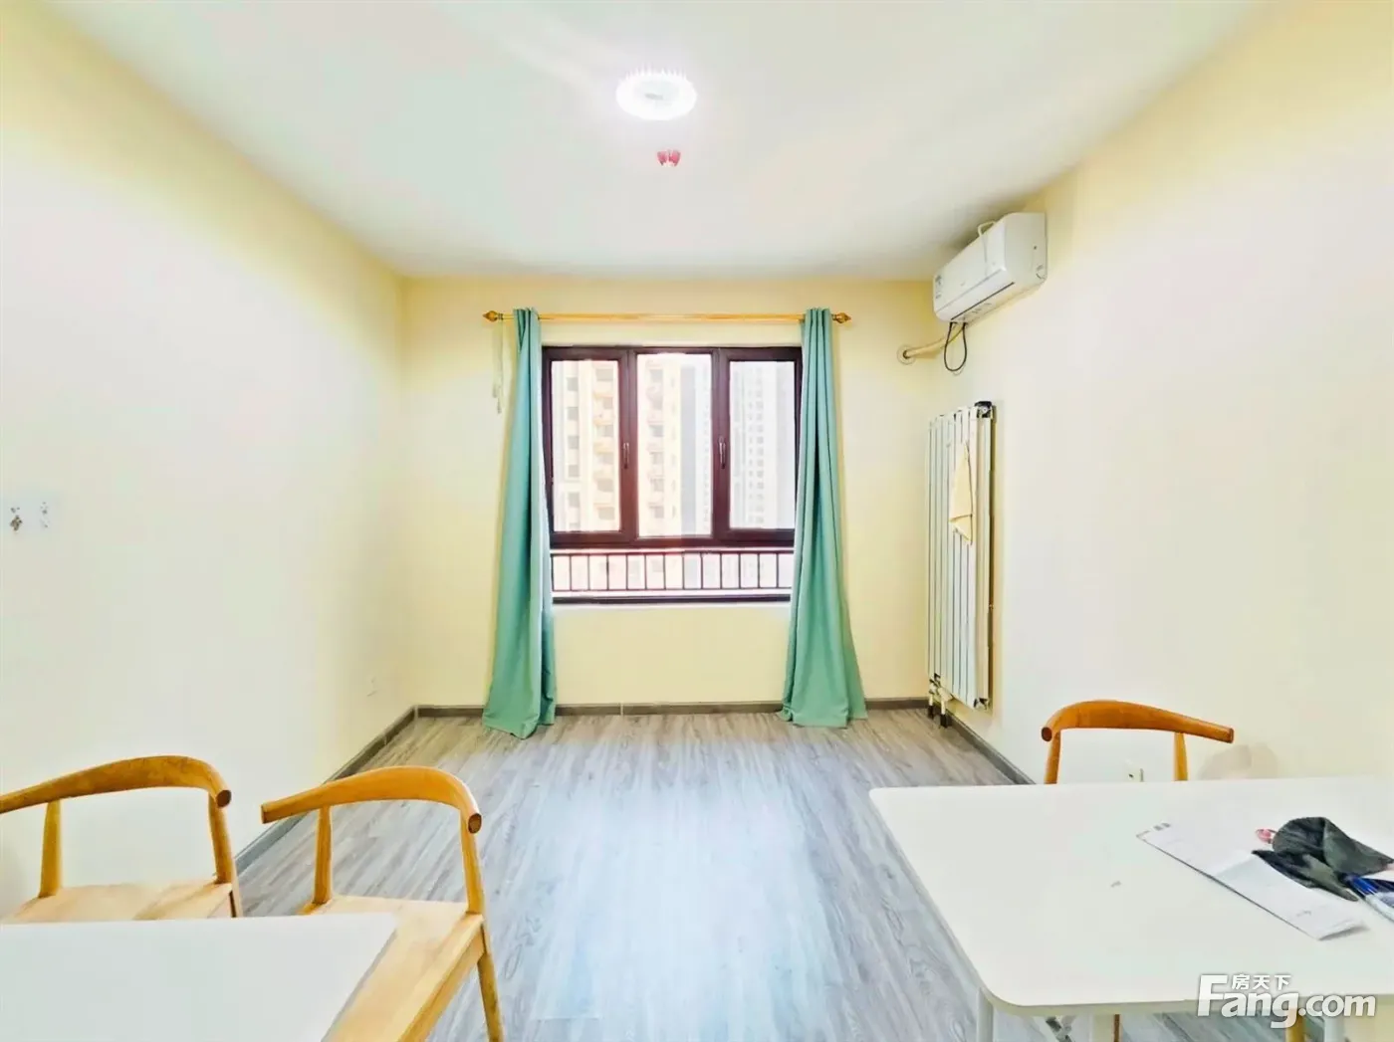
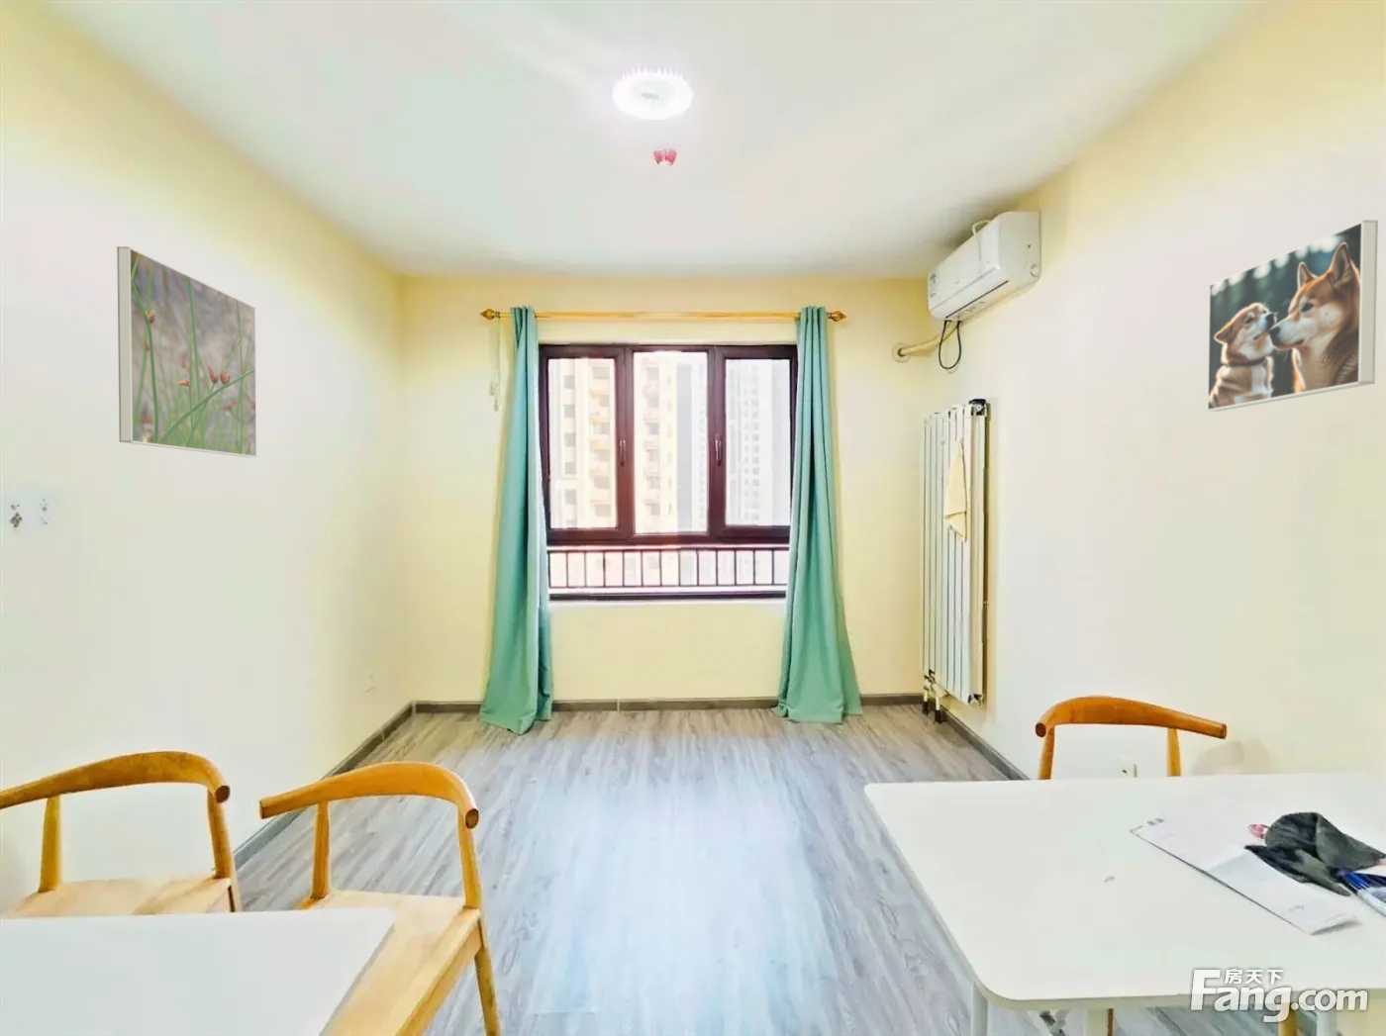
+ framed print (1281, 328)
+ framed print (196, 366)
